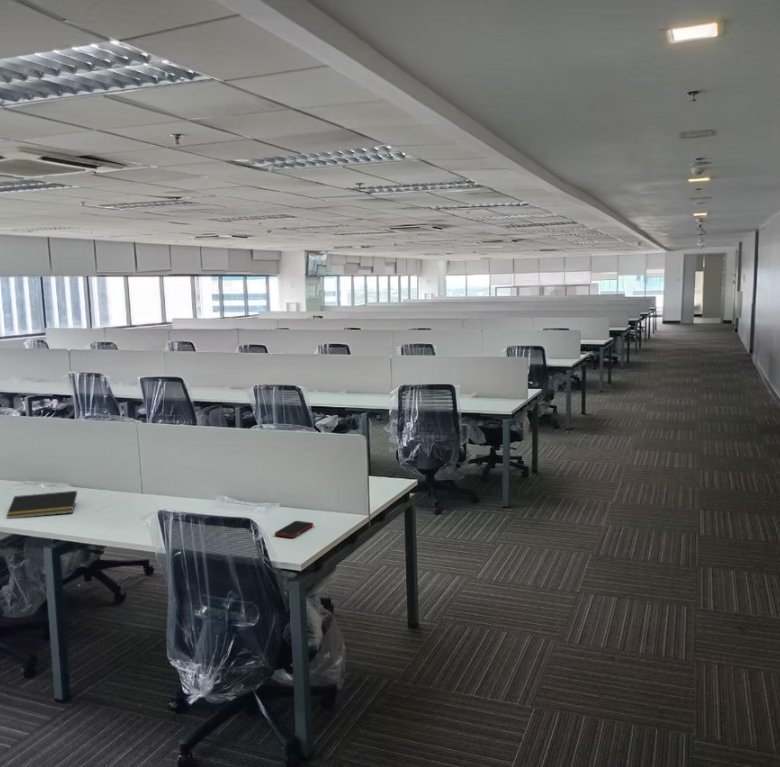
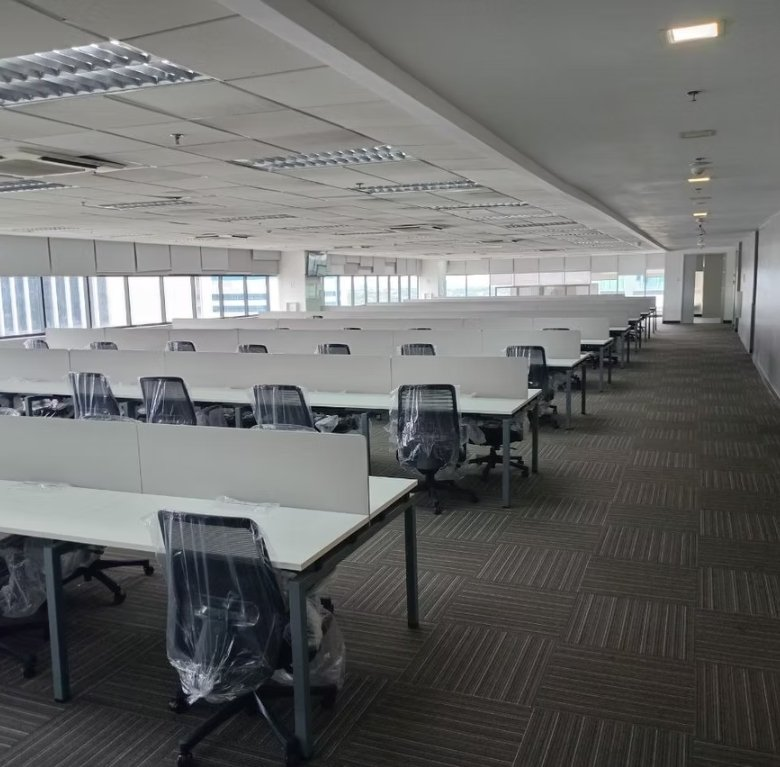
- cell phone (294, 529)
- notepad (42, 504)
